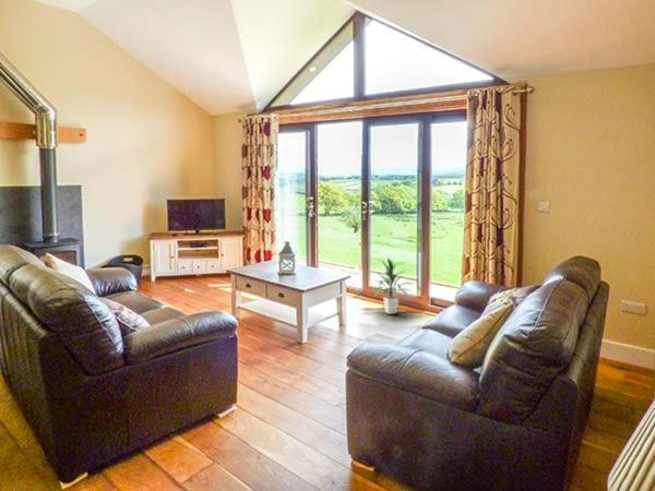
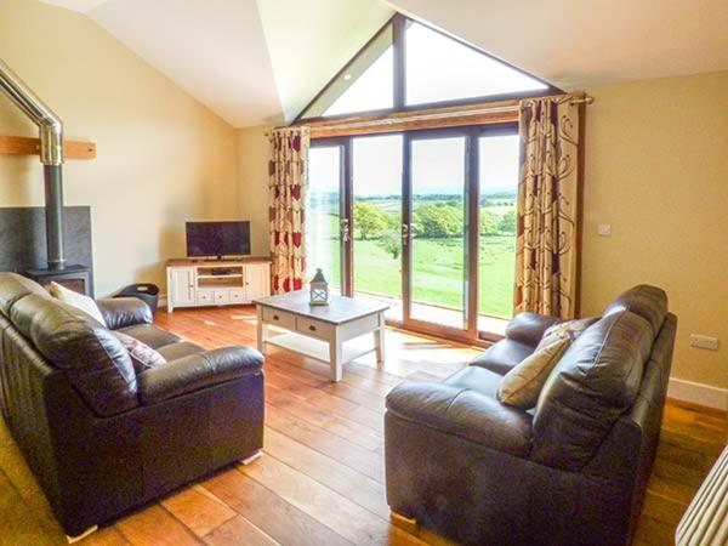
- indoor plant (392, 284)
